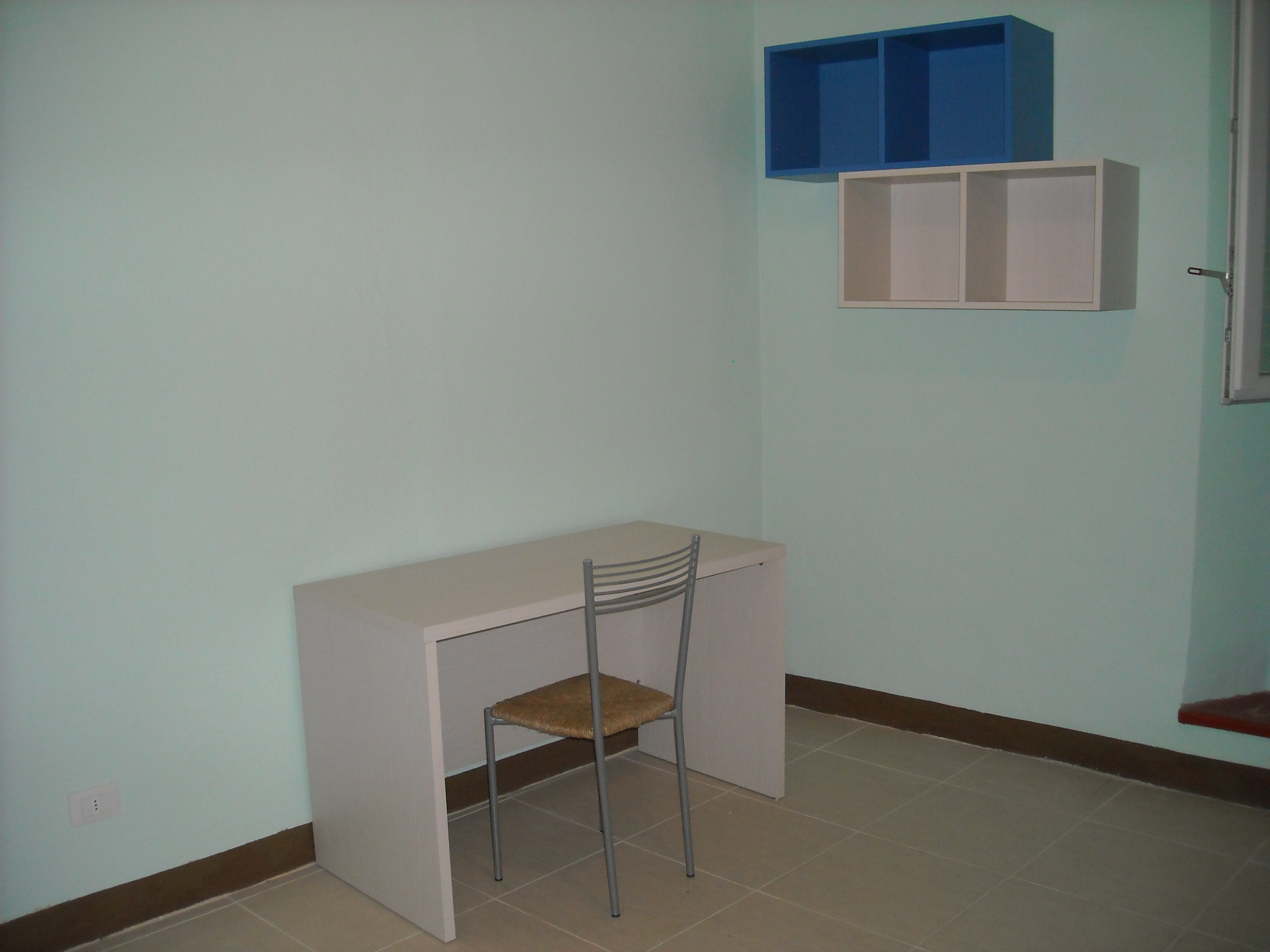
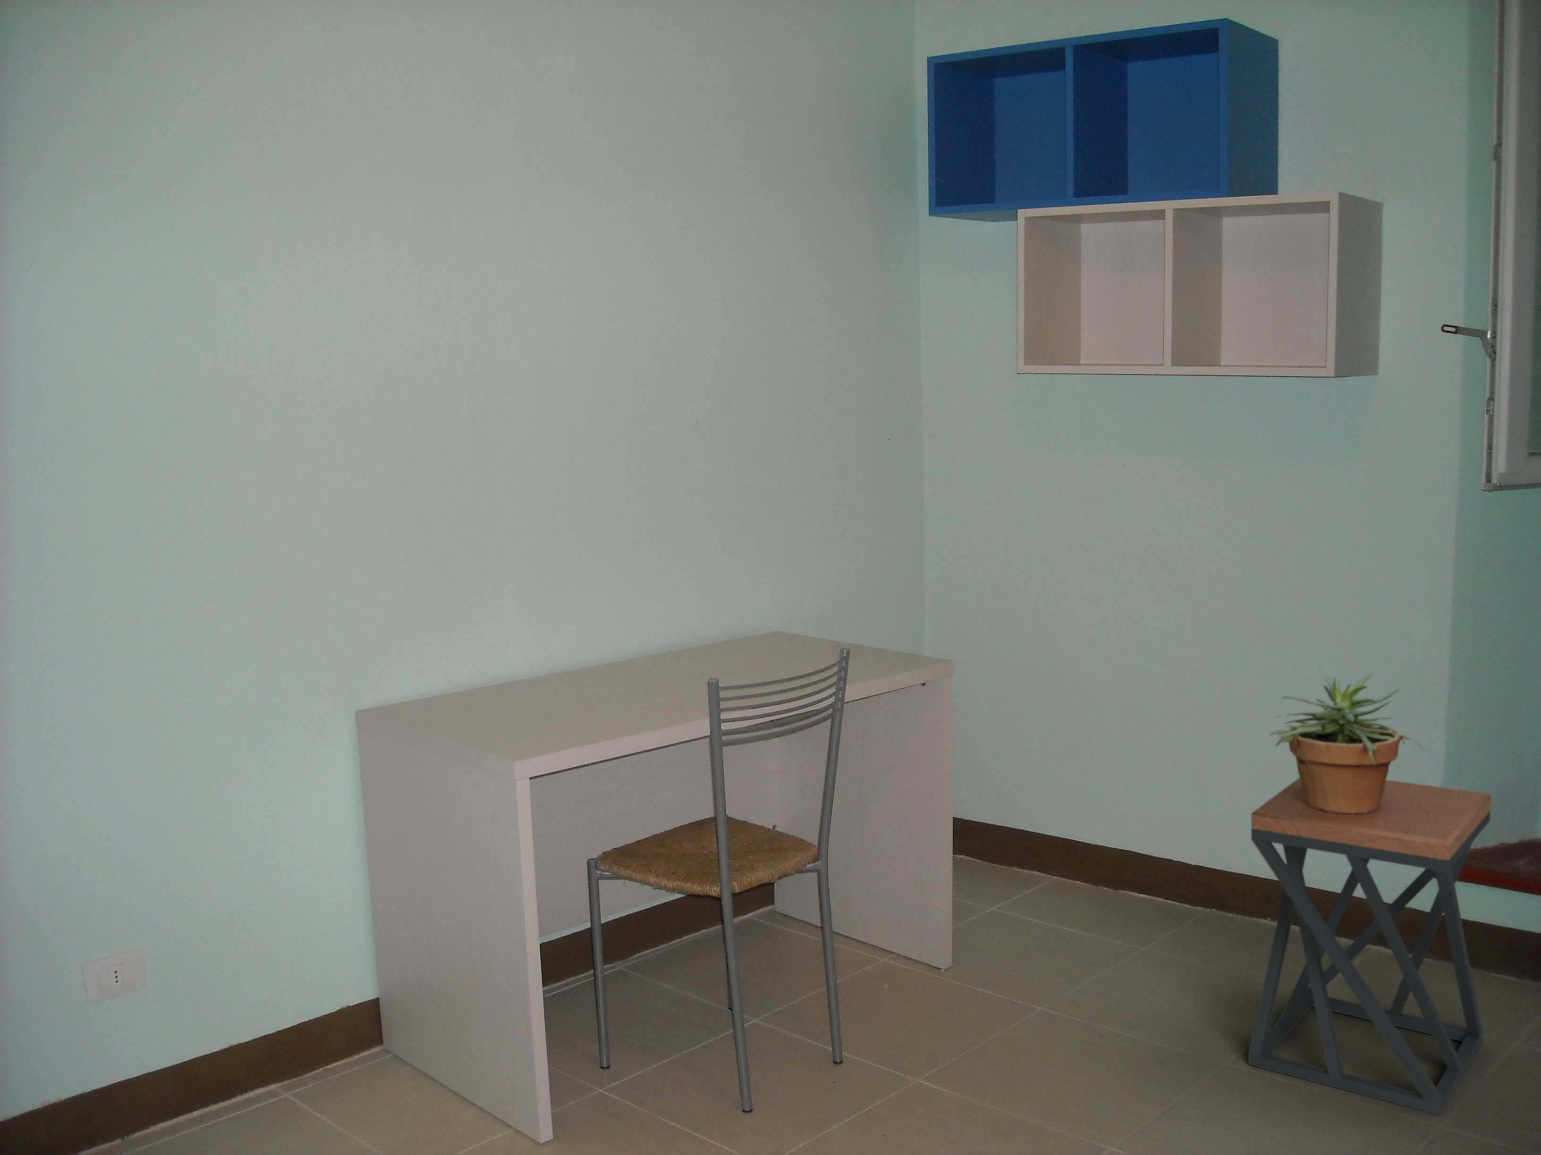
+ potted plant (1347, 736)
+ stool (1369, 928)
